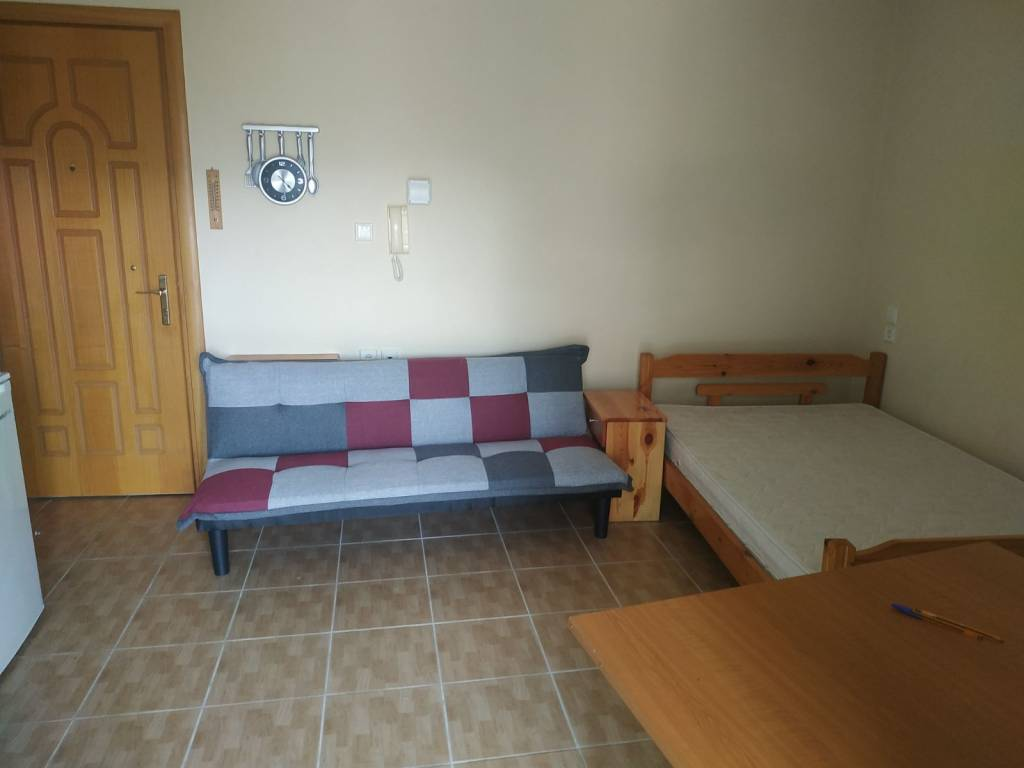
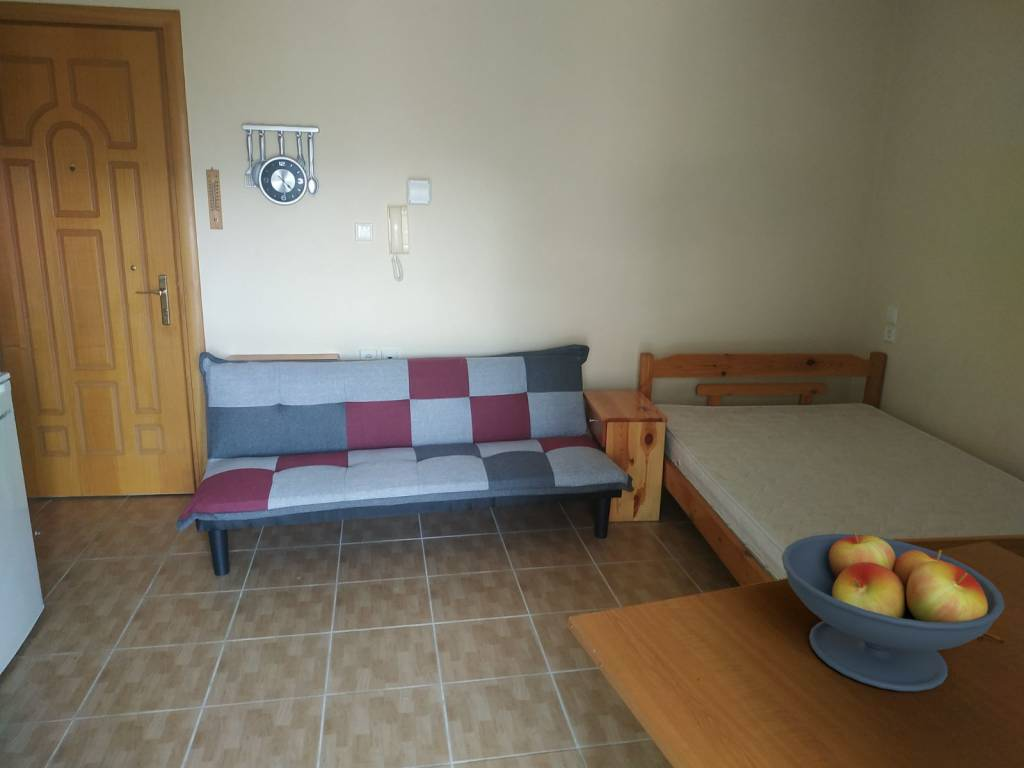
+ fruit bowl (882, 599)
